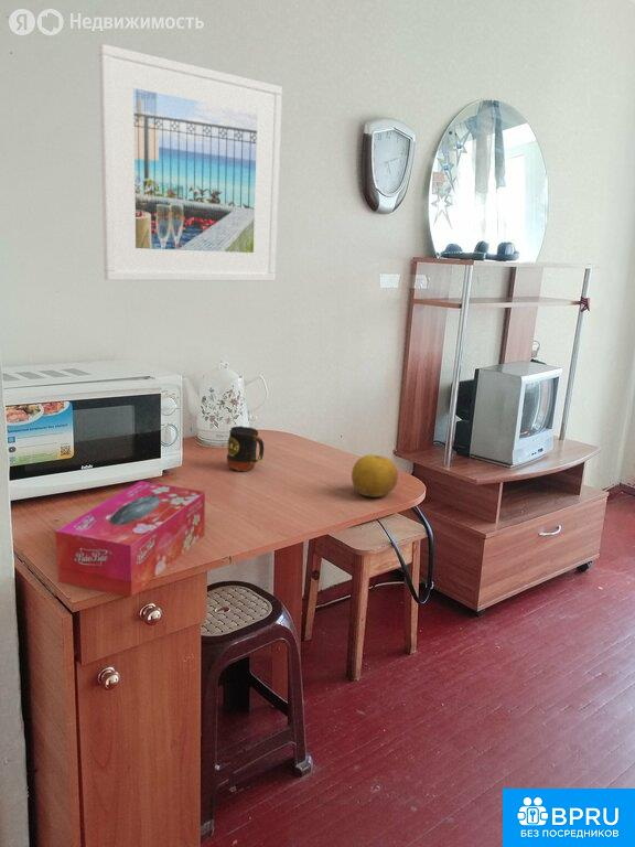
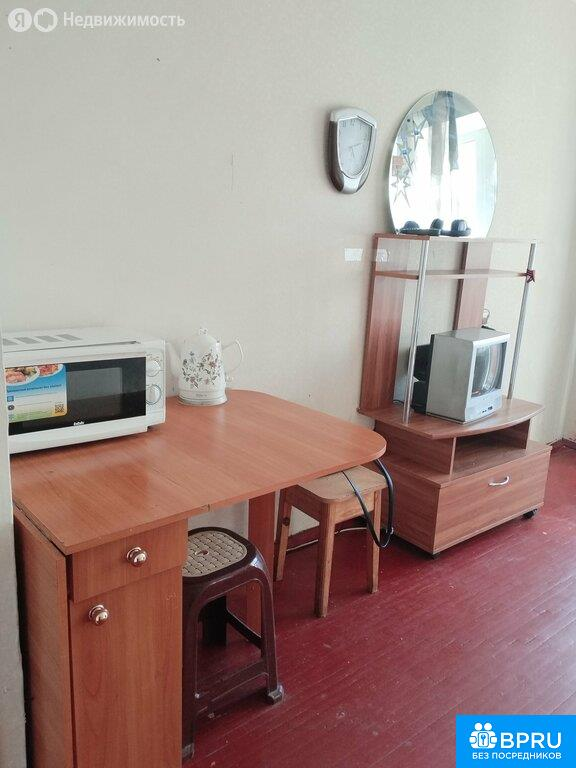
- mug (247, 450)
- fruit (374, 475)
- tissue box (137, 533)
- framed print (197, 178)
